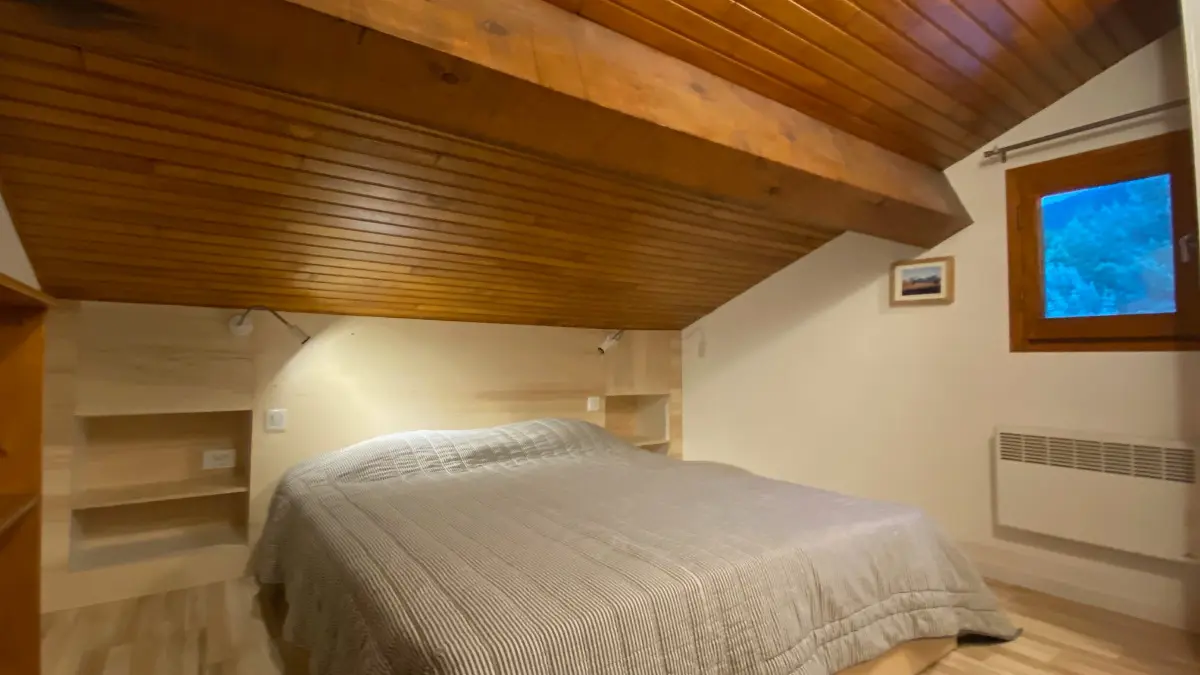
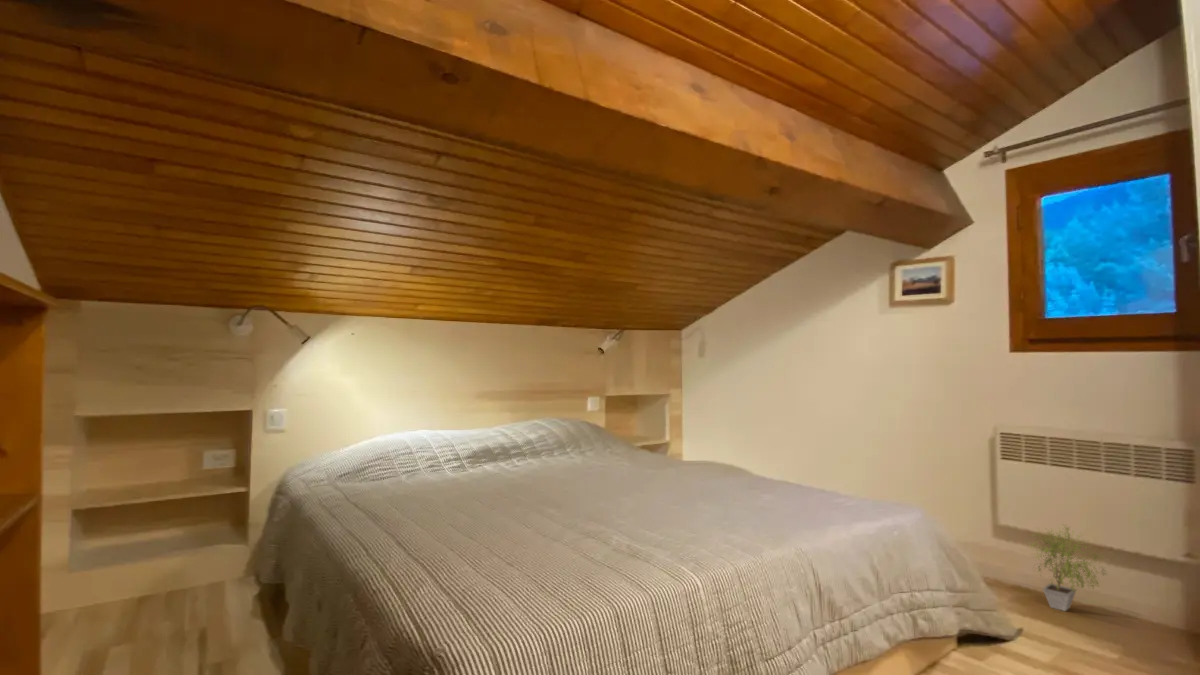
+ potted plant (1065, 564)
